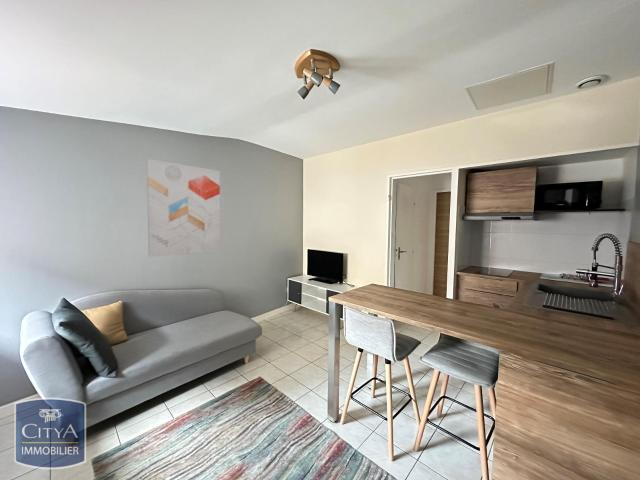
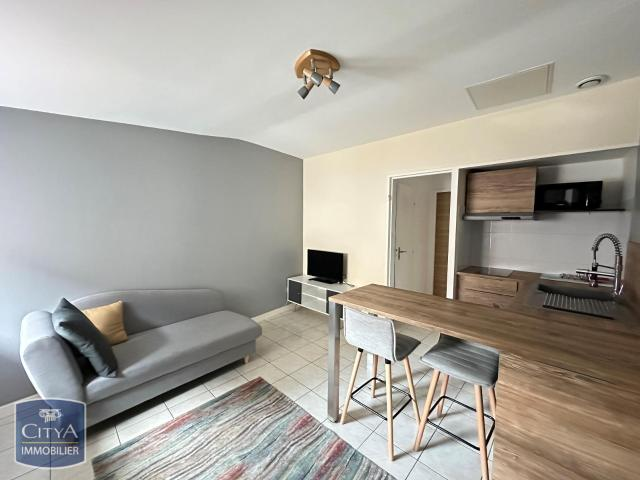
- wall art (186, 210)
